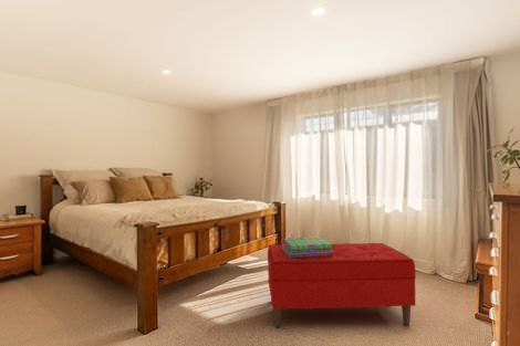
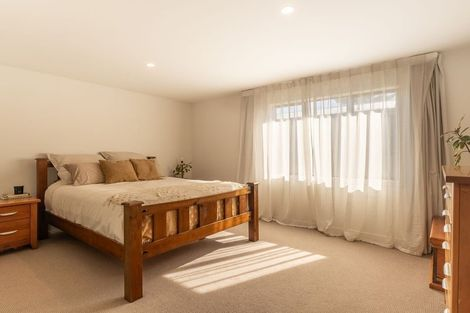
- bench (334, 281)
- stack of books (306, 247)
